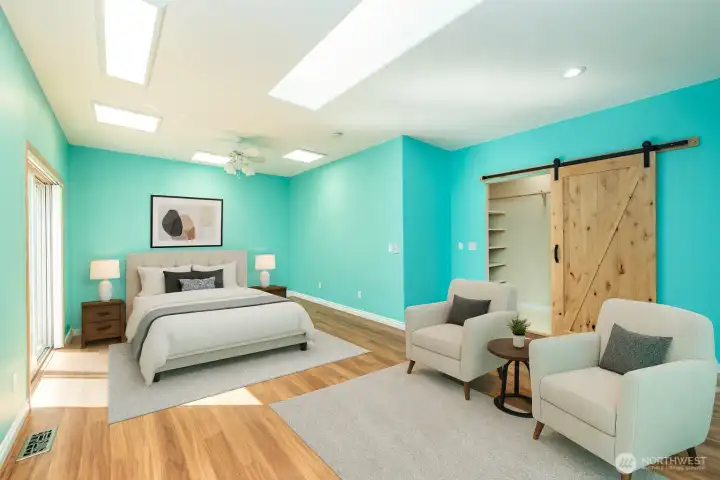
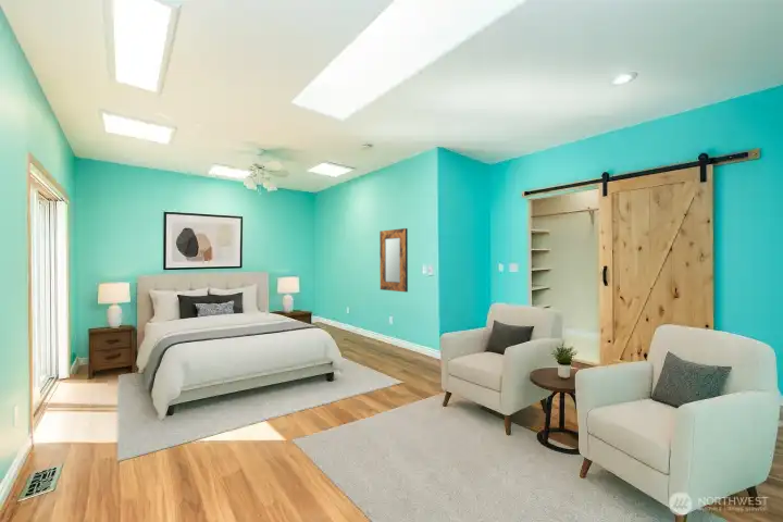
+ home mirror (393, 260)
